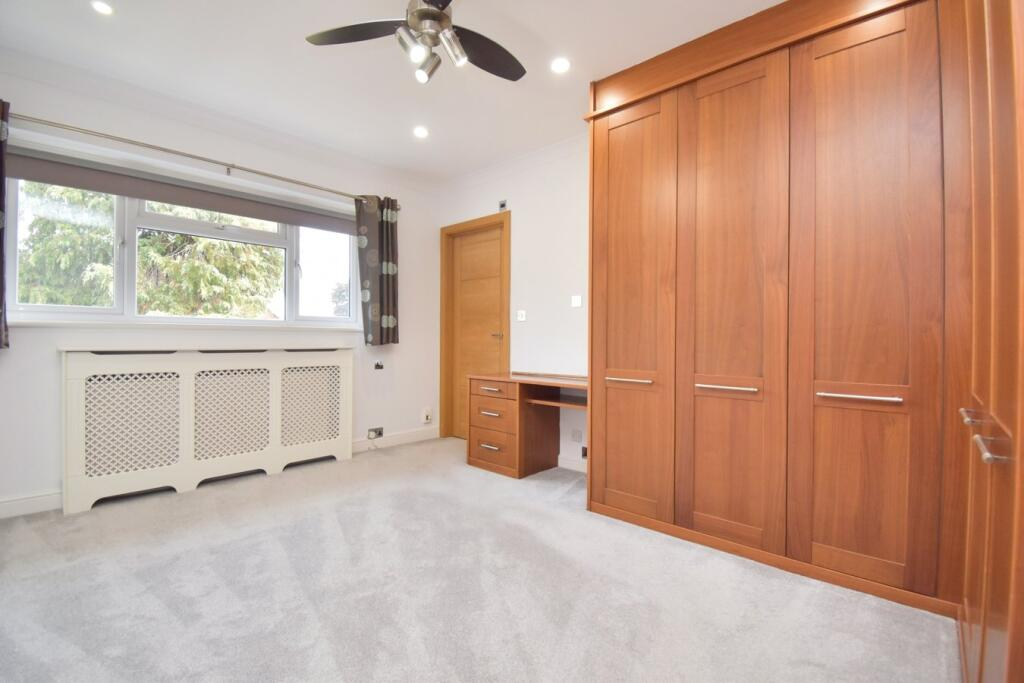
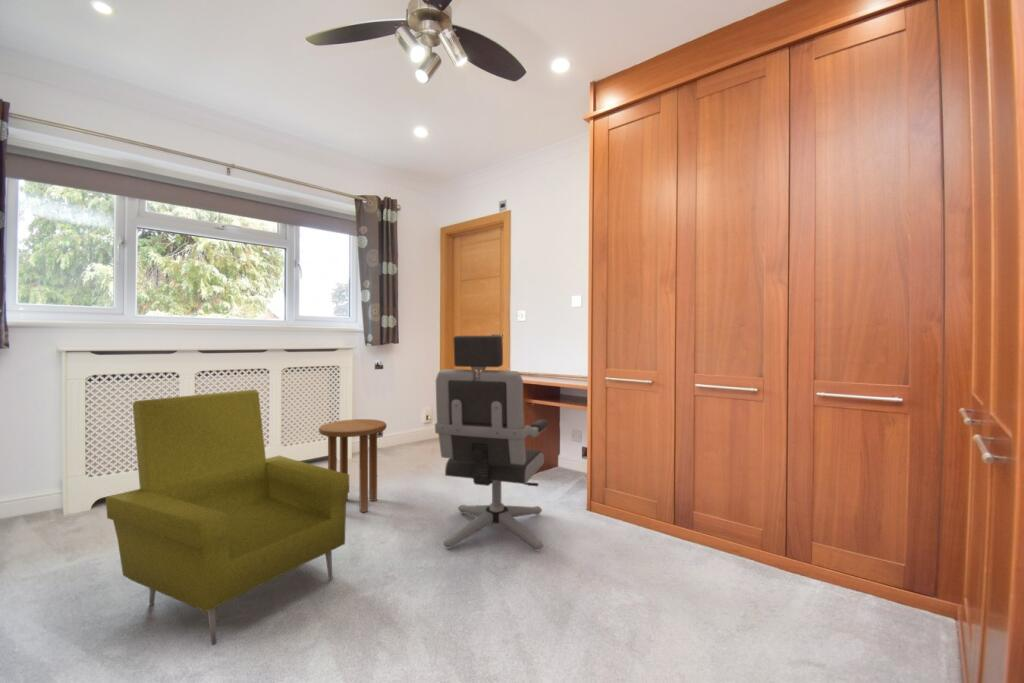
+ side table (347, 465)
+ armchair (239, 493)
+ office chair (496, 433)
